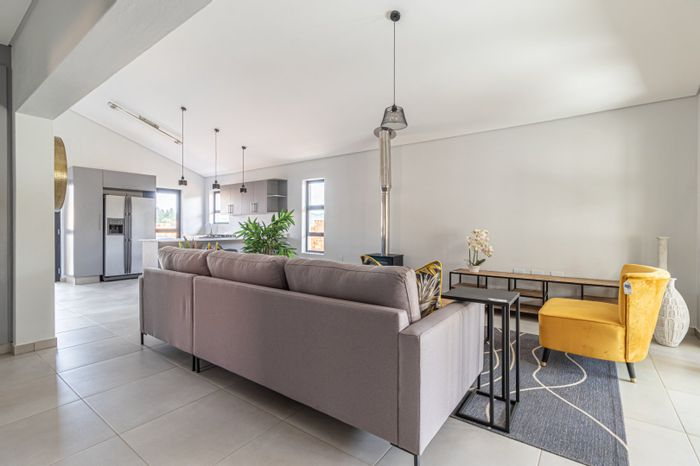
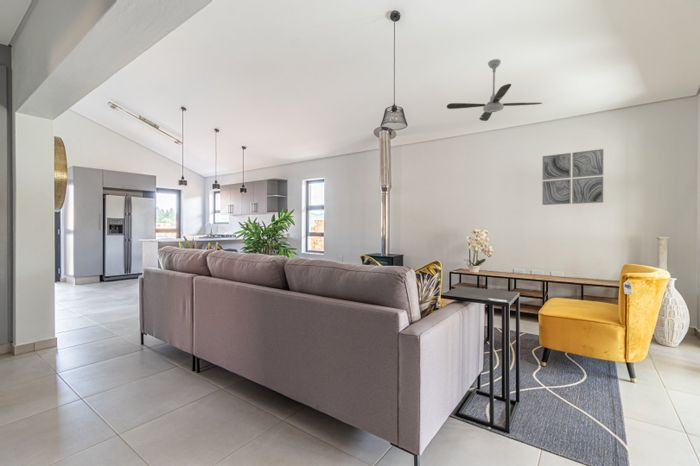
+ wall art (572, 177)
+ ceiling fan (493, 85)
